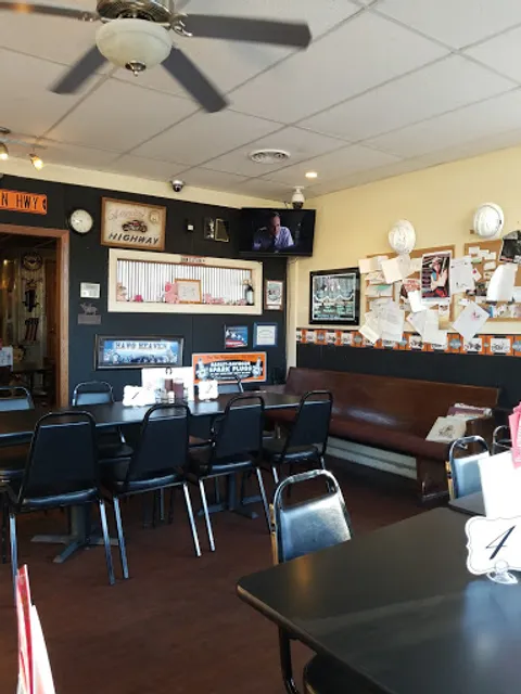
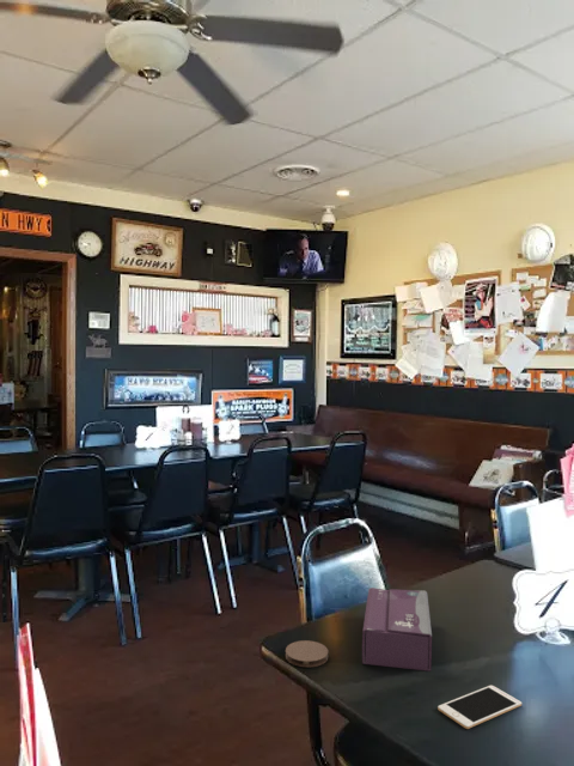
+ coaster (306, 652)
+ tissue box (396, 624)
+ cell phone (480, 705)
